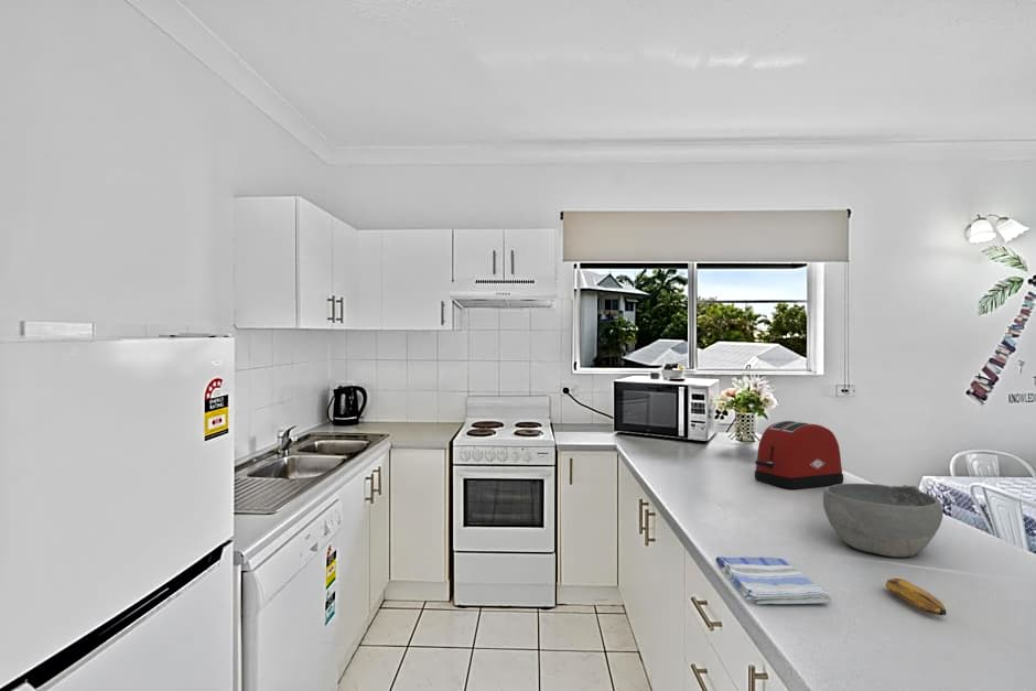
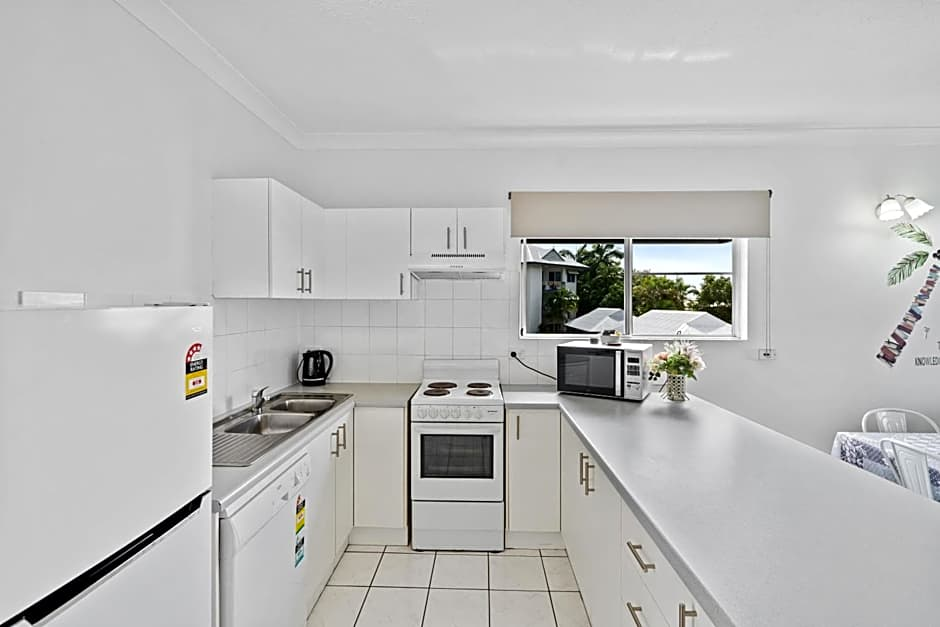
- banana (909, 591)
- dish towel (768, 577)
- toaster (798, 452)
- bowl (879, 518)
